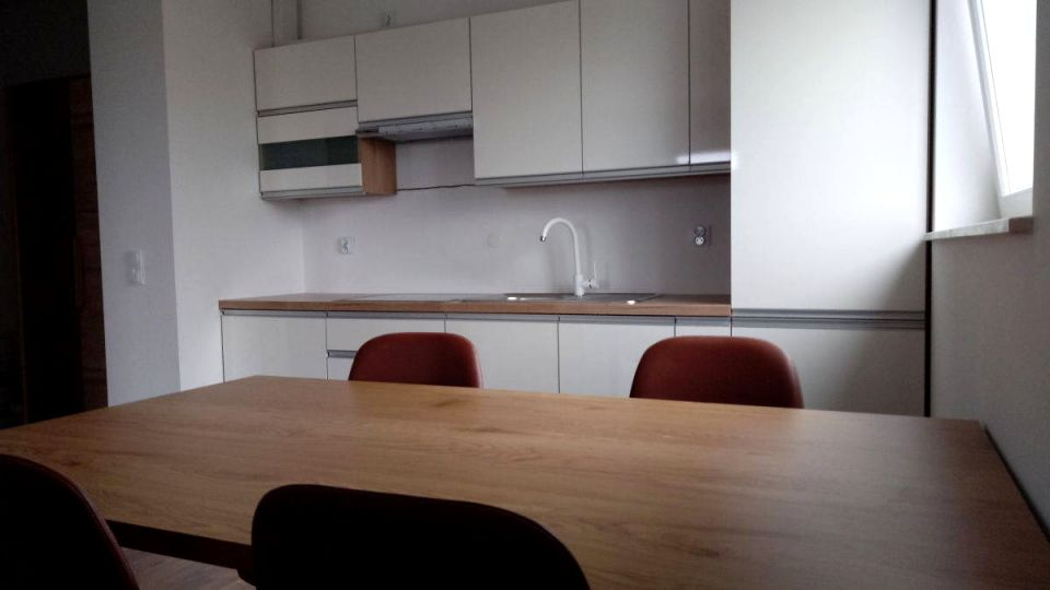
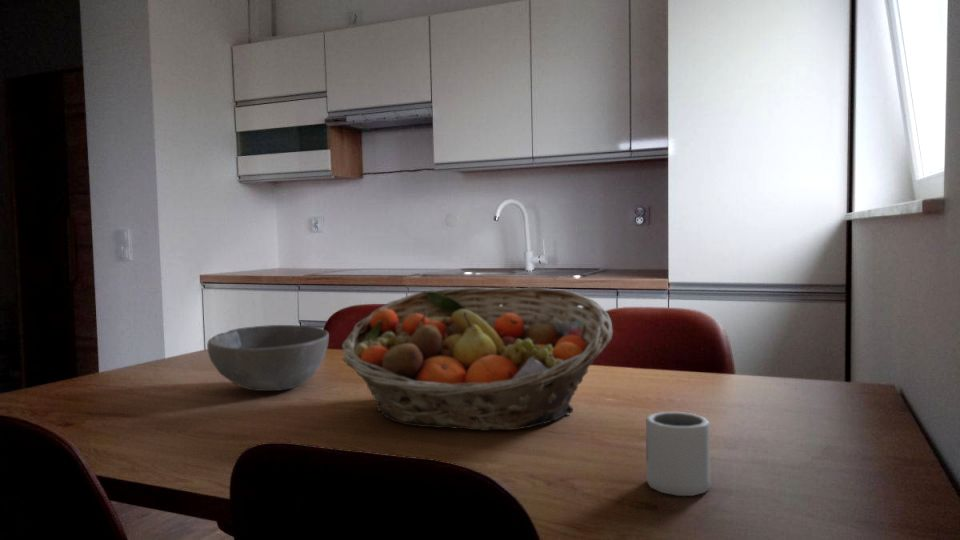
+ cup (683, 449)
+ fruit basket (475, 350)
+ bowl (270, 359)
